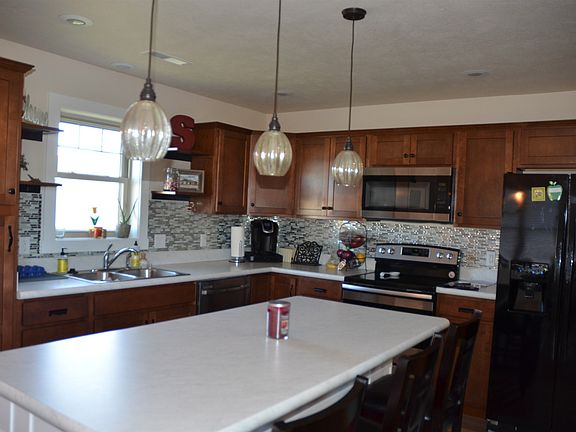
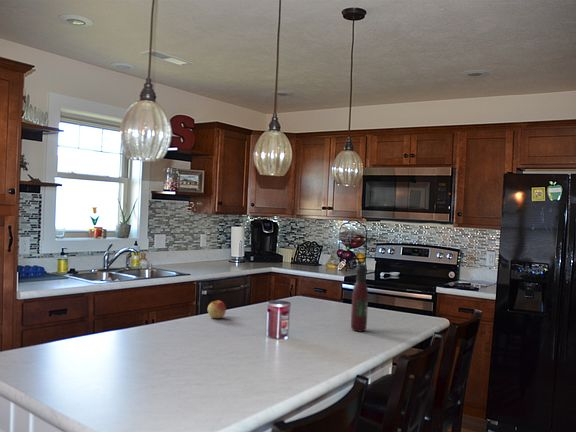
+ apple (216, 309)
+ wine bottle (360, 297)
